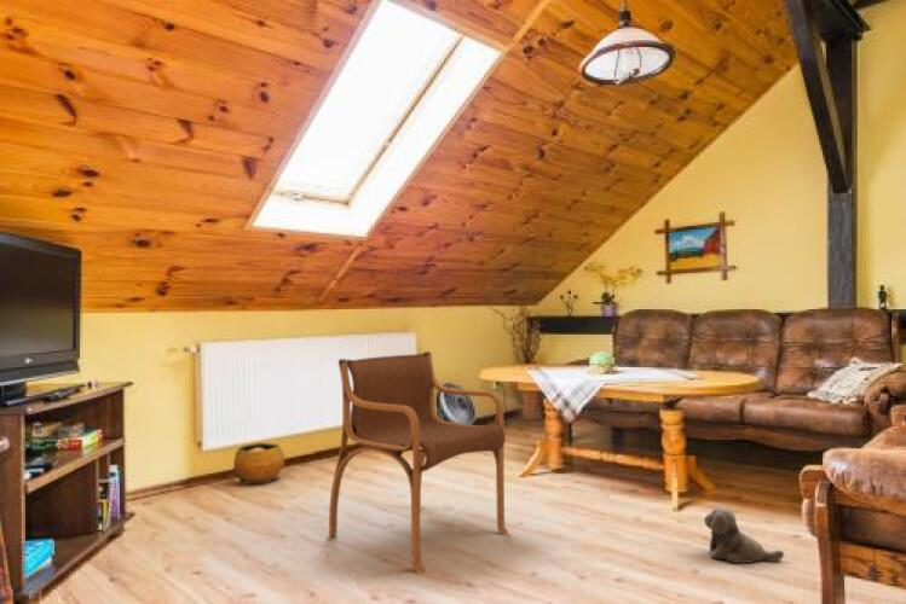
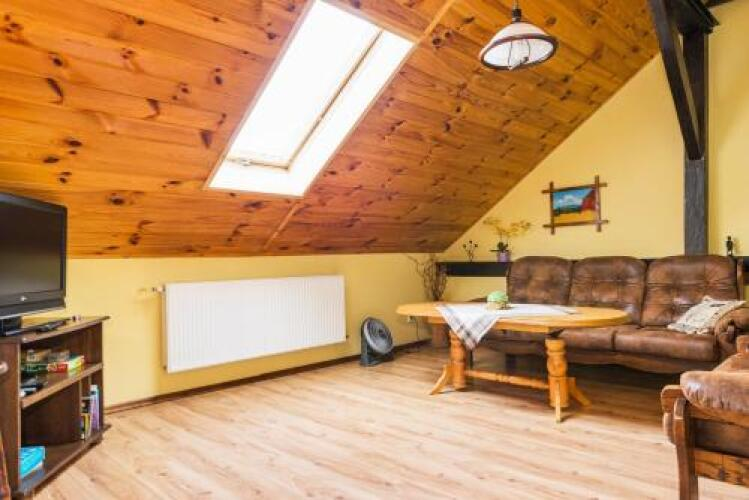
- plush toy (741, 534)
- armchair (417, 446)
- clay pot (255, 461)
